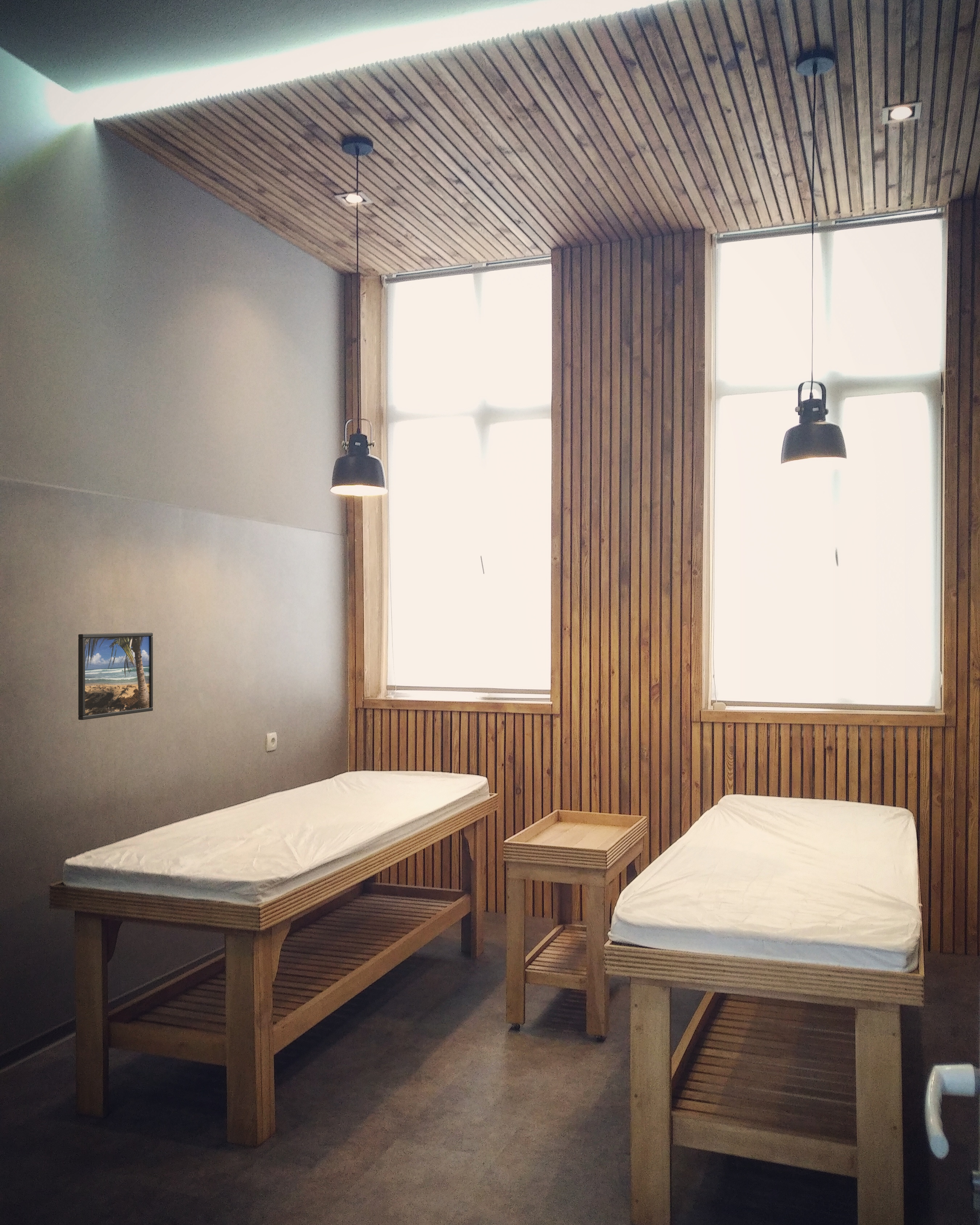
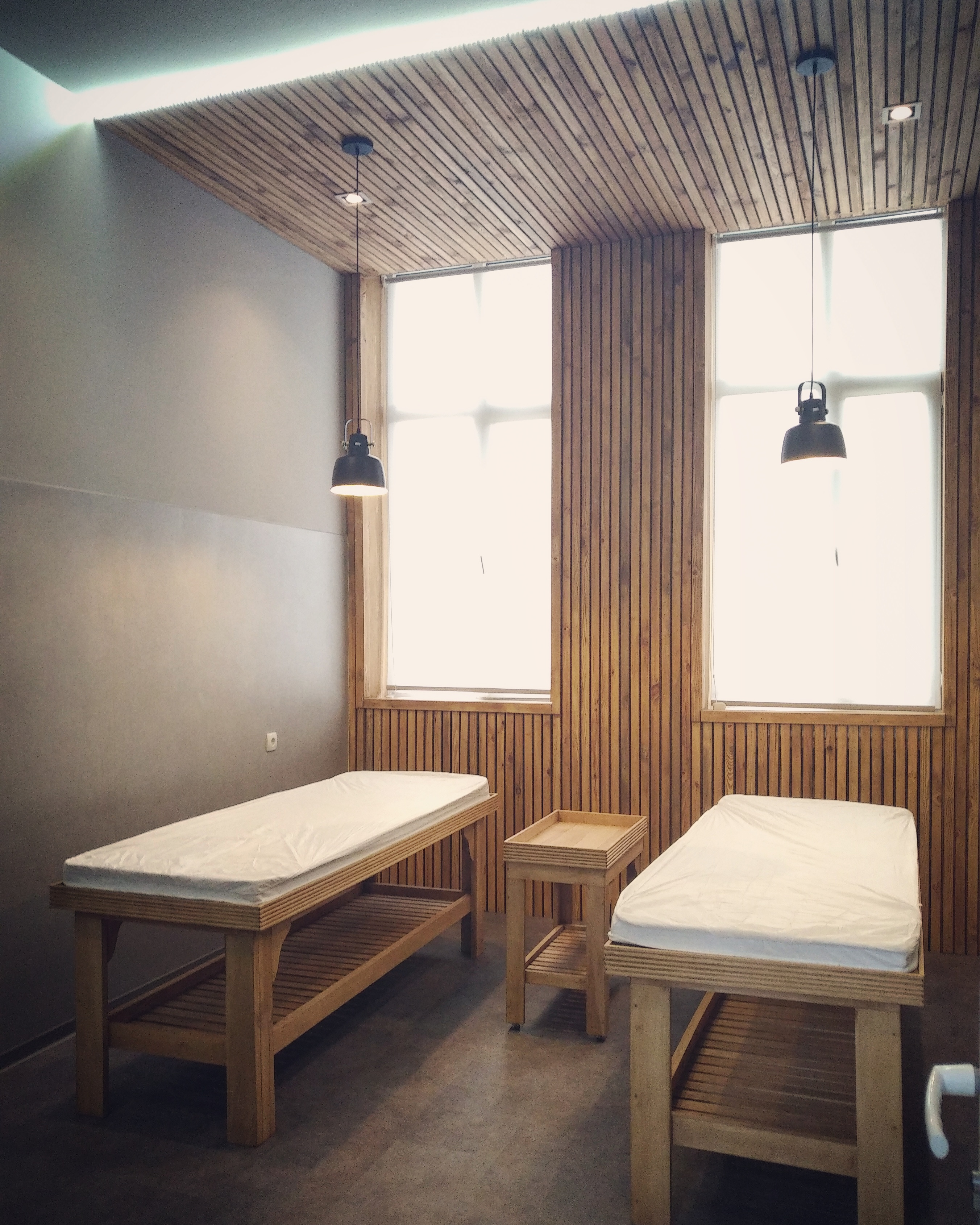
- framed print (117, 674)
